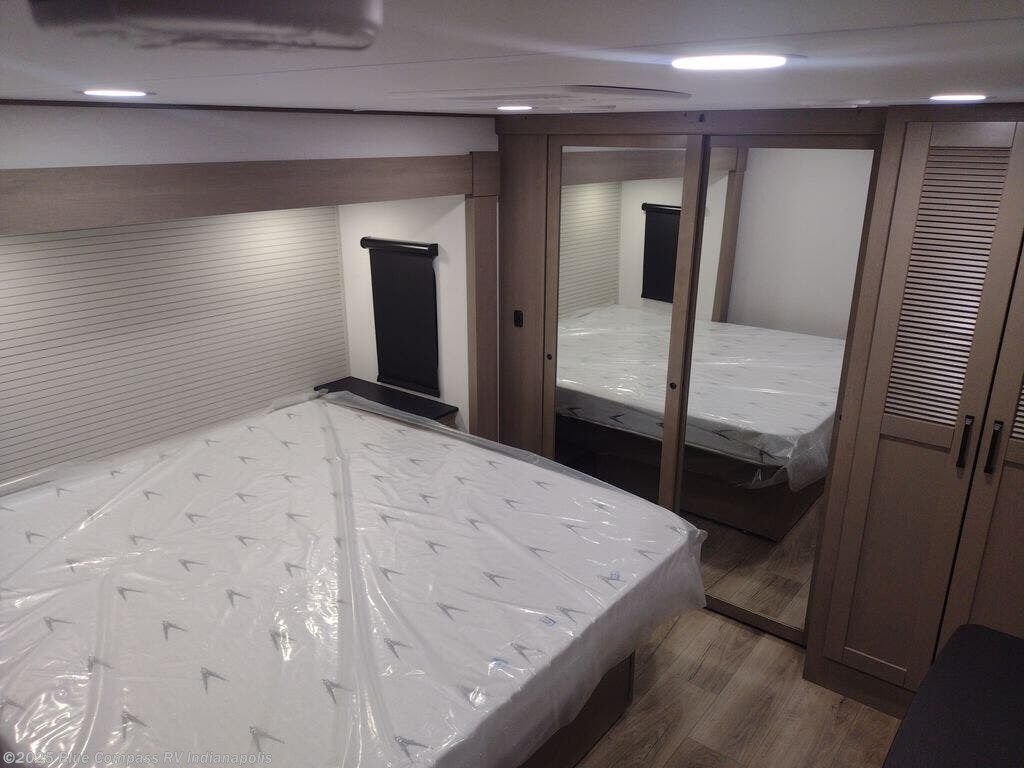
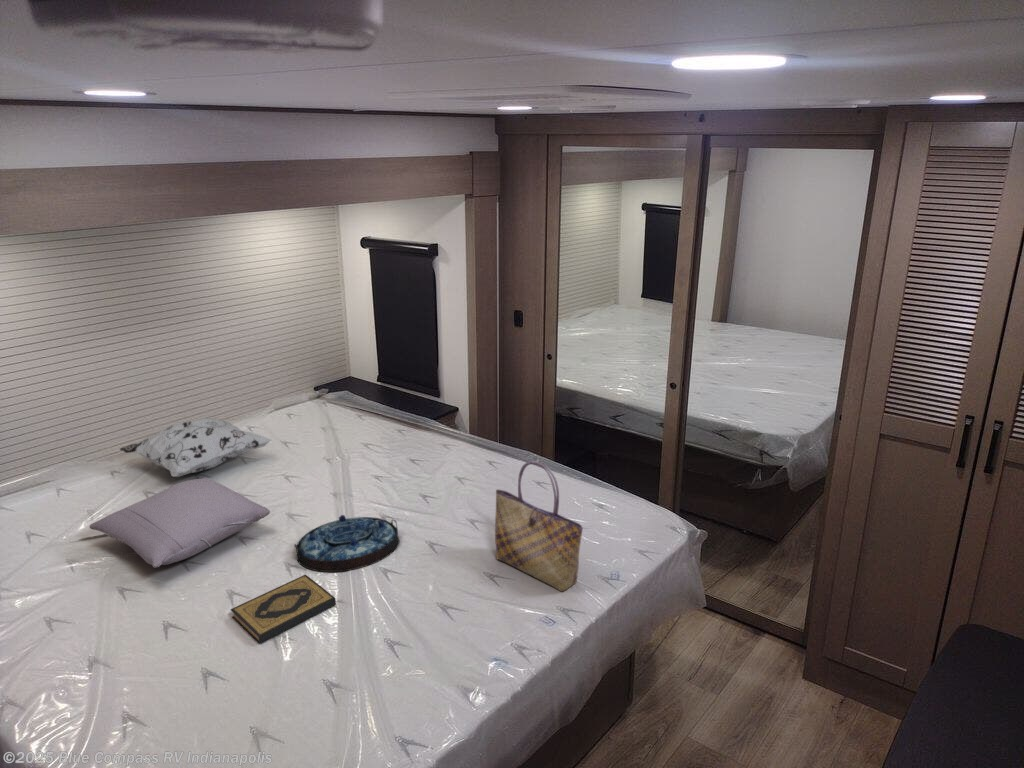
+ decorative pillow (196, 444)
+ pillow (182, 519)
+ hardback book (284, 607)
+ serving tray (347, 537)
+ tote bag (537, 517)
